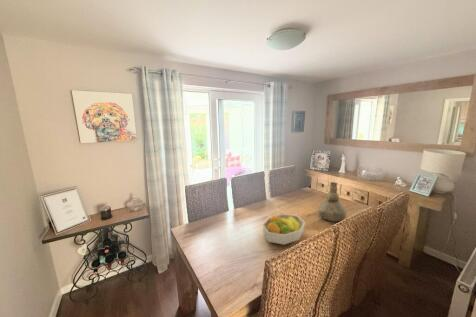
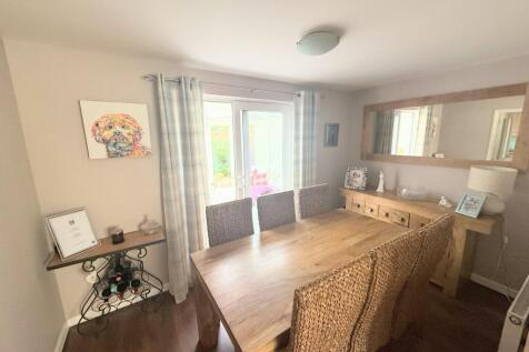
- vase (332, 200)
- fruit bowl (283, 226)
